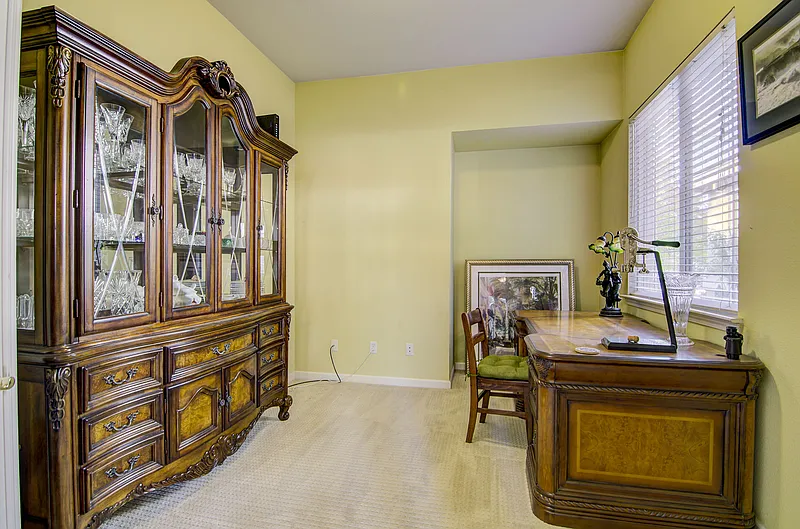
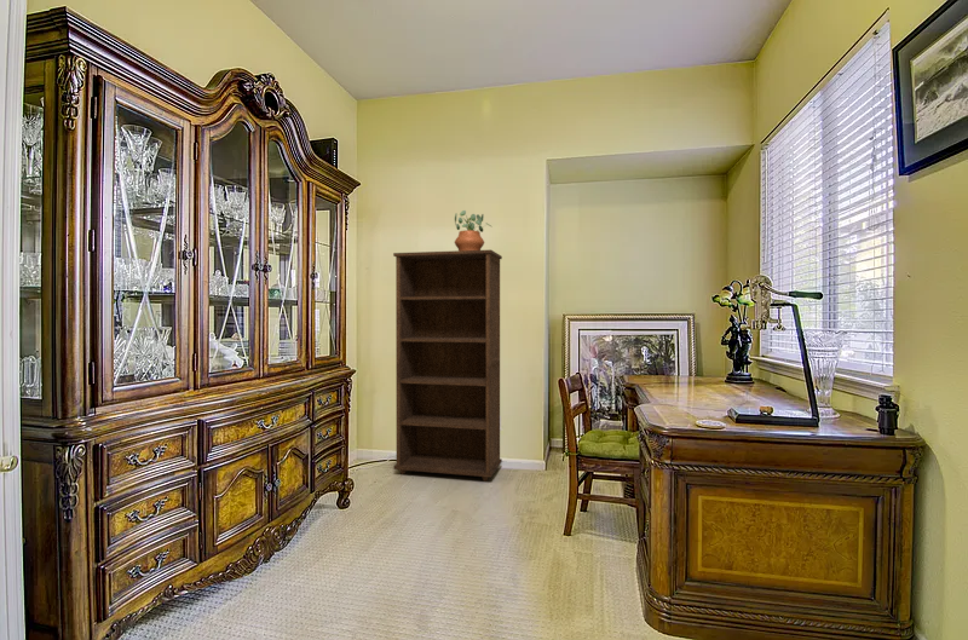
+ bookcase (449, 363)
+ potted plant (473, 231)
